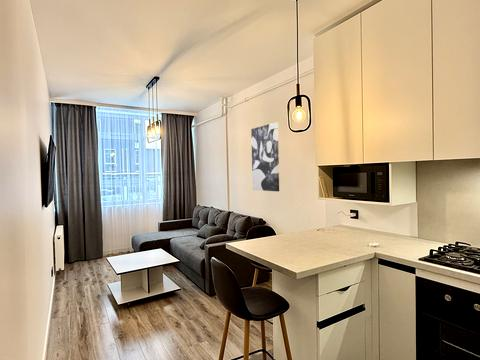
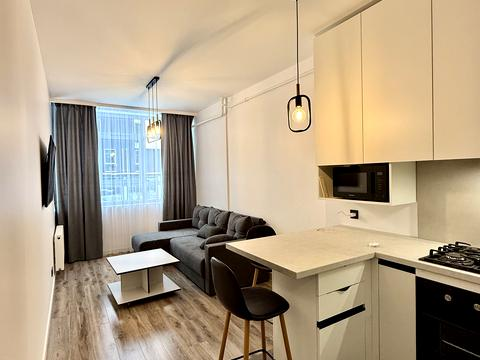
- wall art (264, 158)
